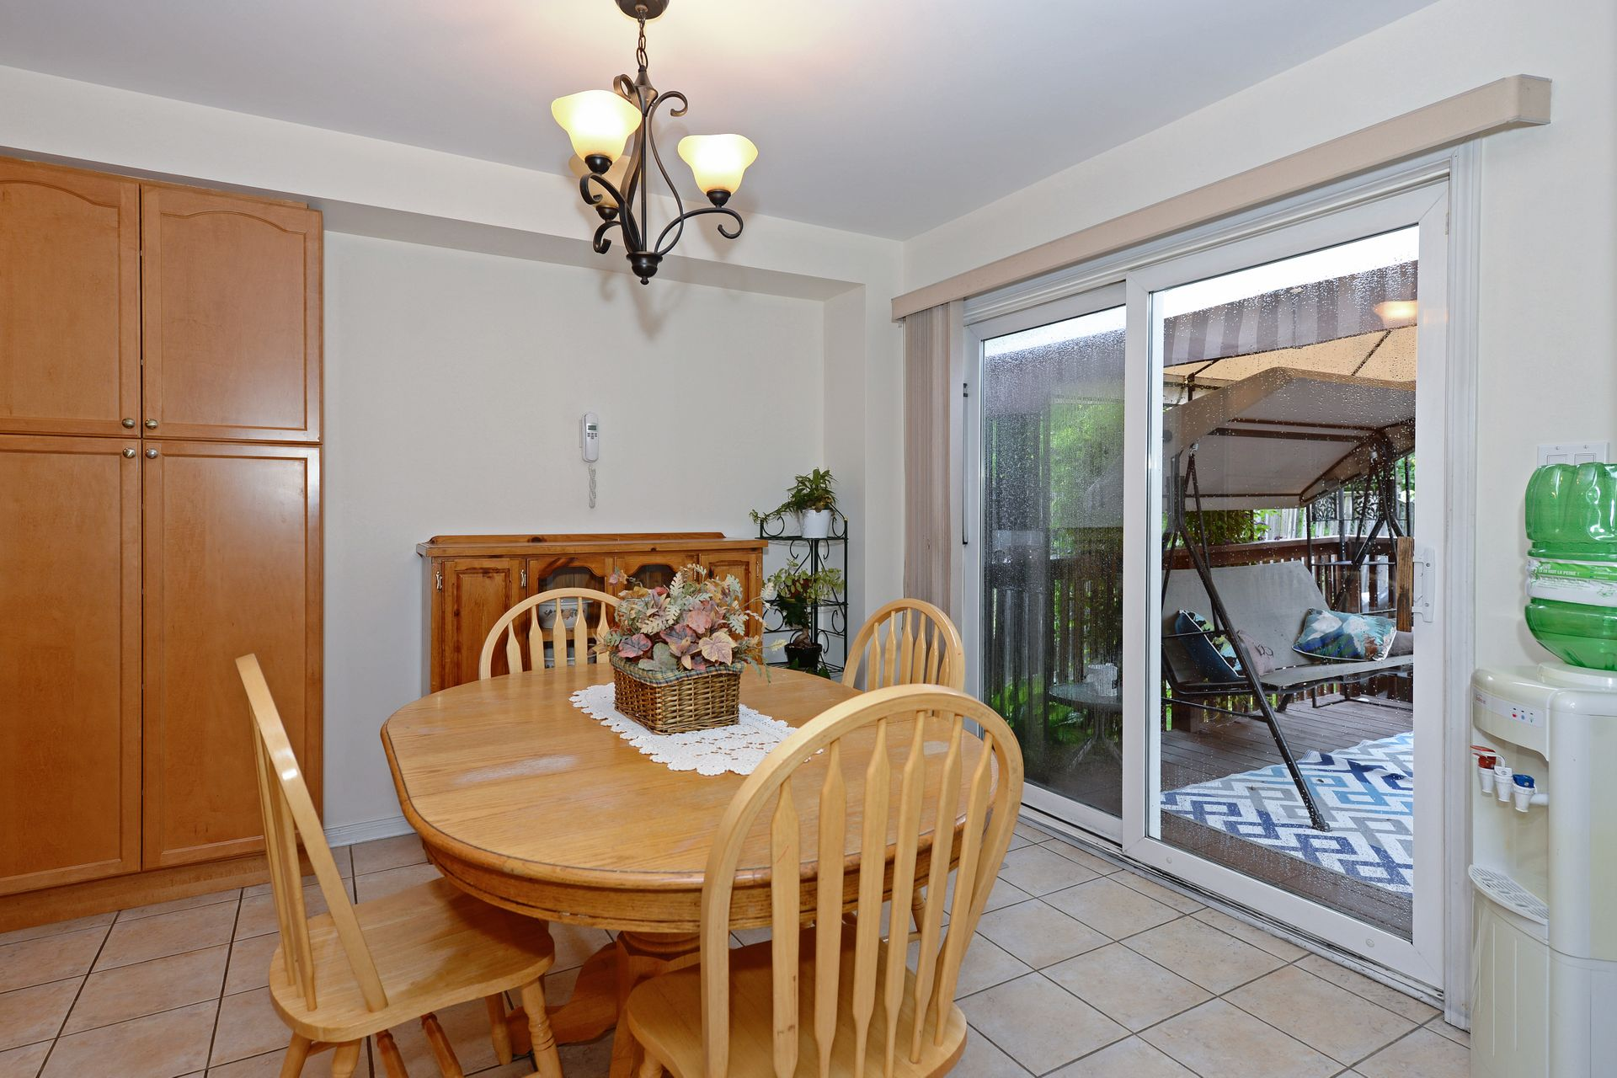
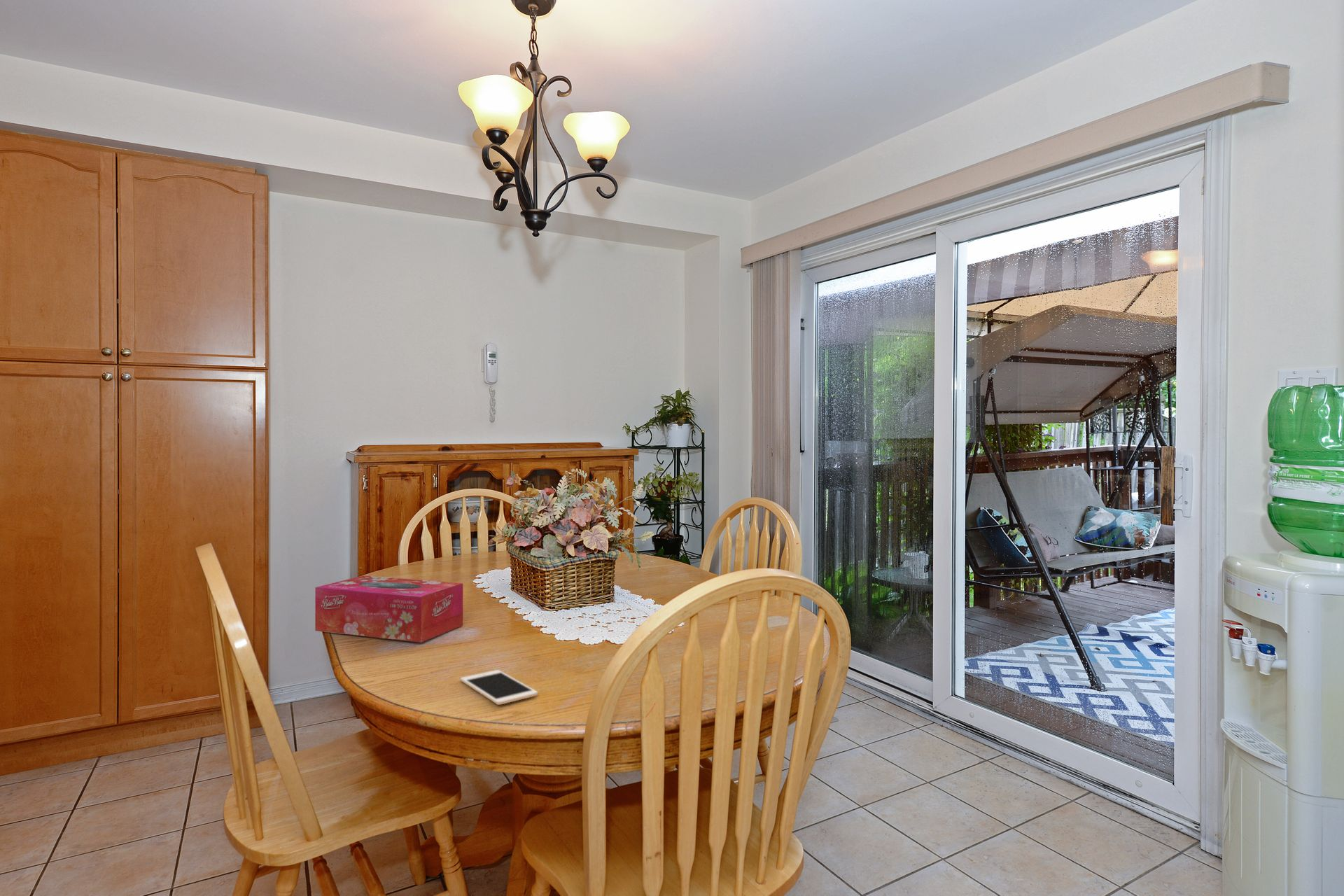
+ tissue box (390, 606)
+ cell phone (498, 686)
